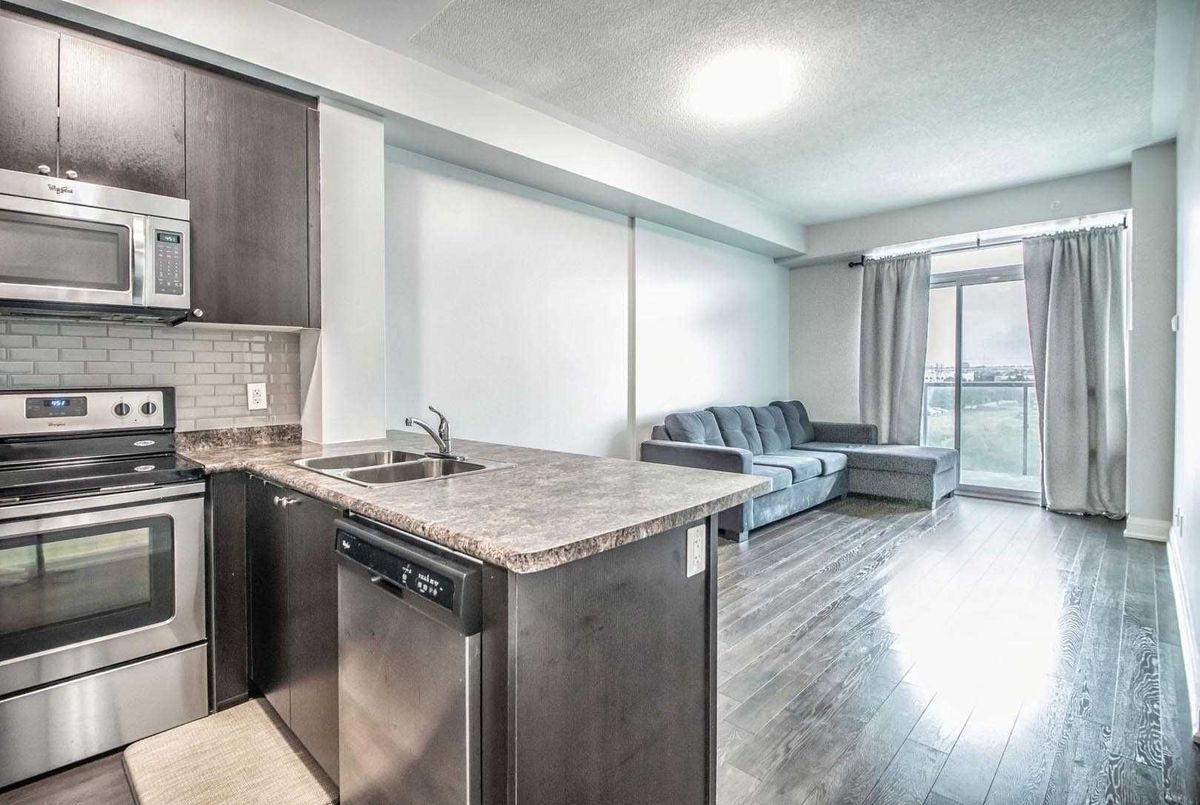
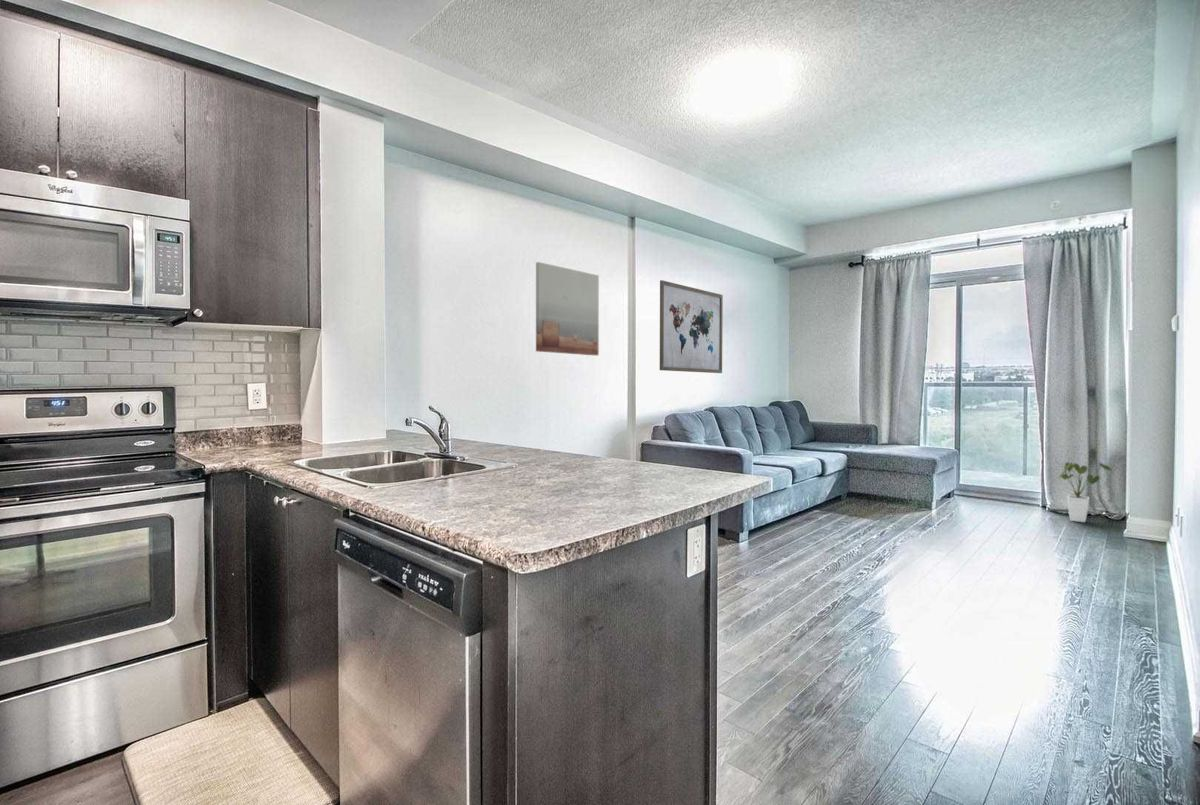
+ wall art (693, 330)
+ house plant (1083, 489)
+ wall art (568, 311)
